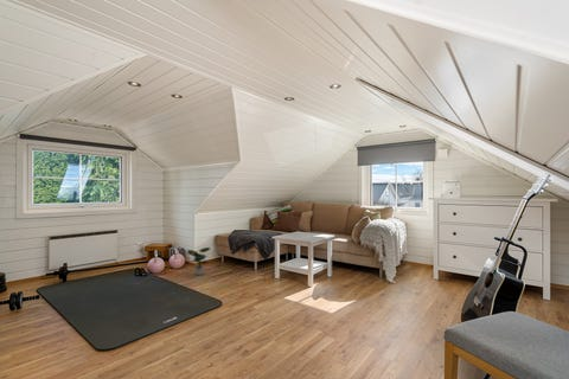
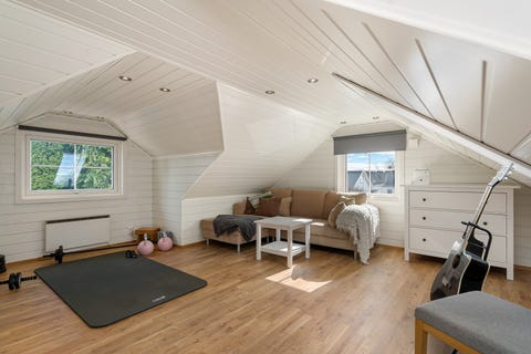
- potted plant (199, 261)
